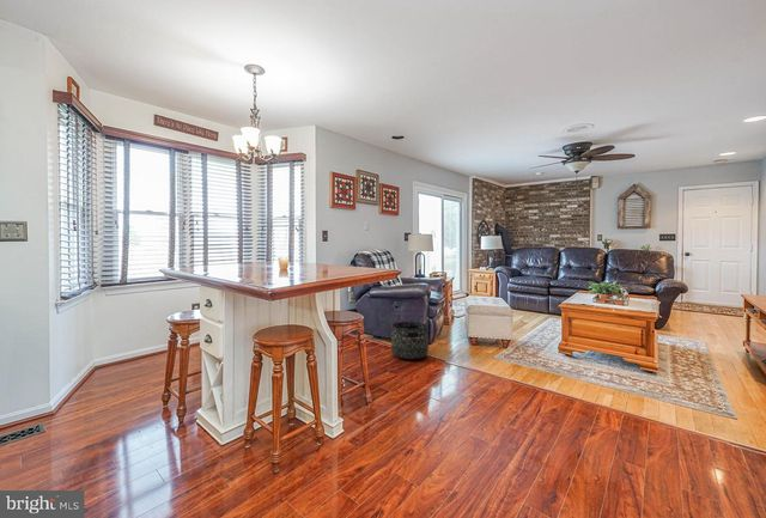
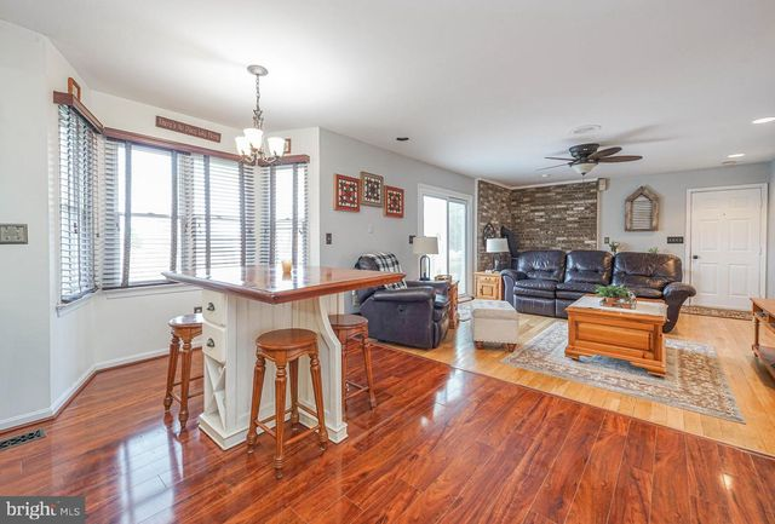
- basket (409, 340)
